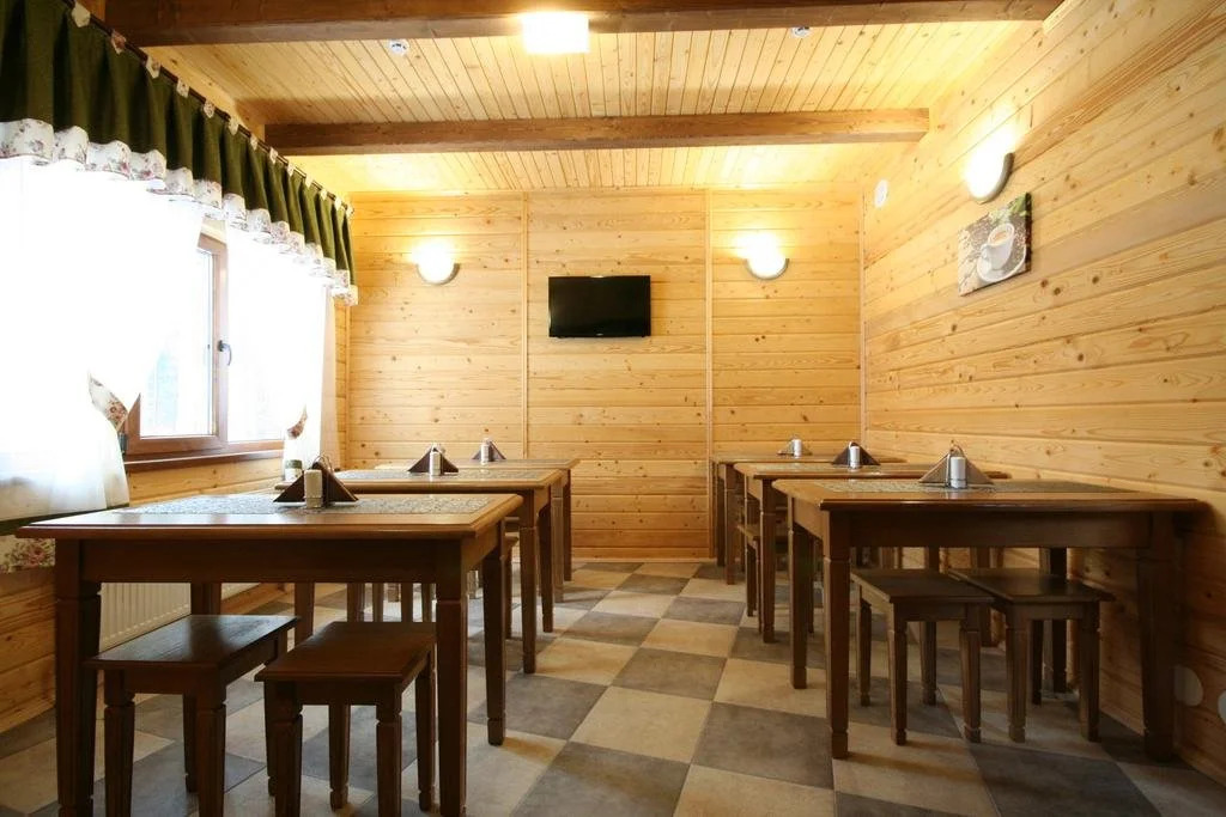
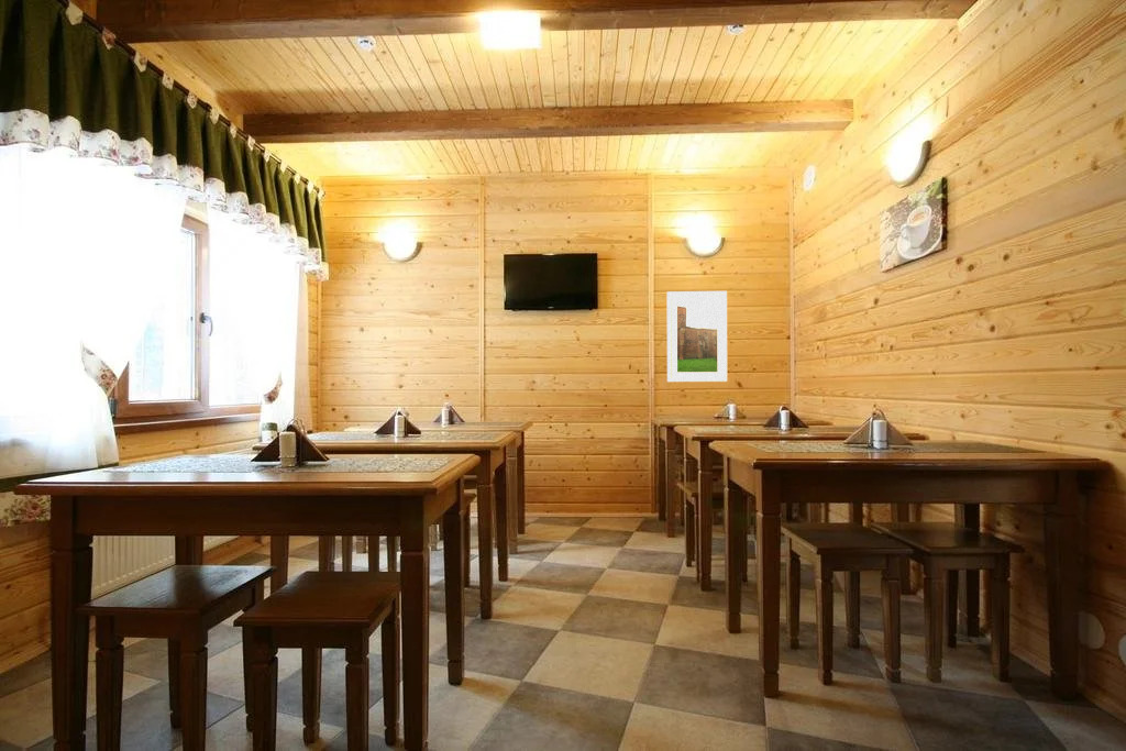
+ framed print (696, 336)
